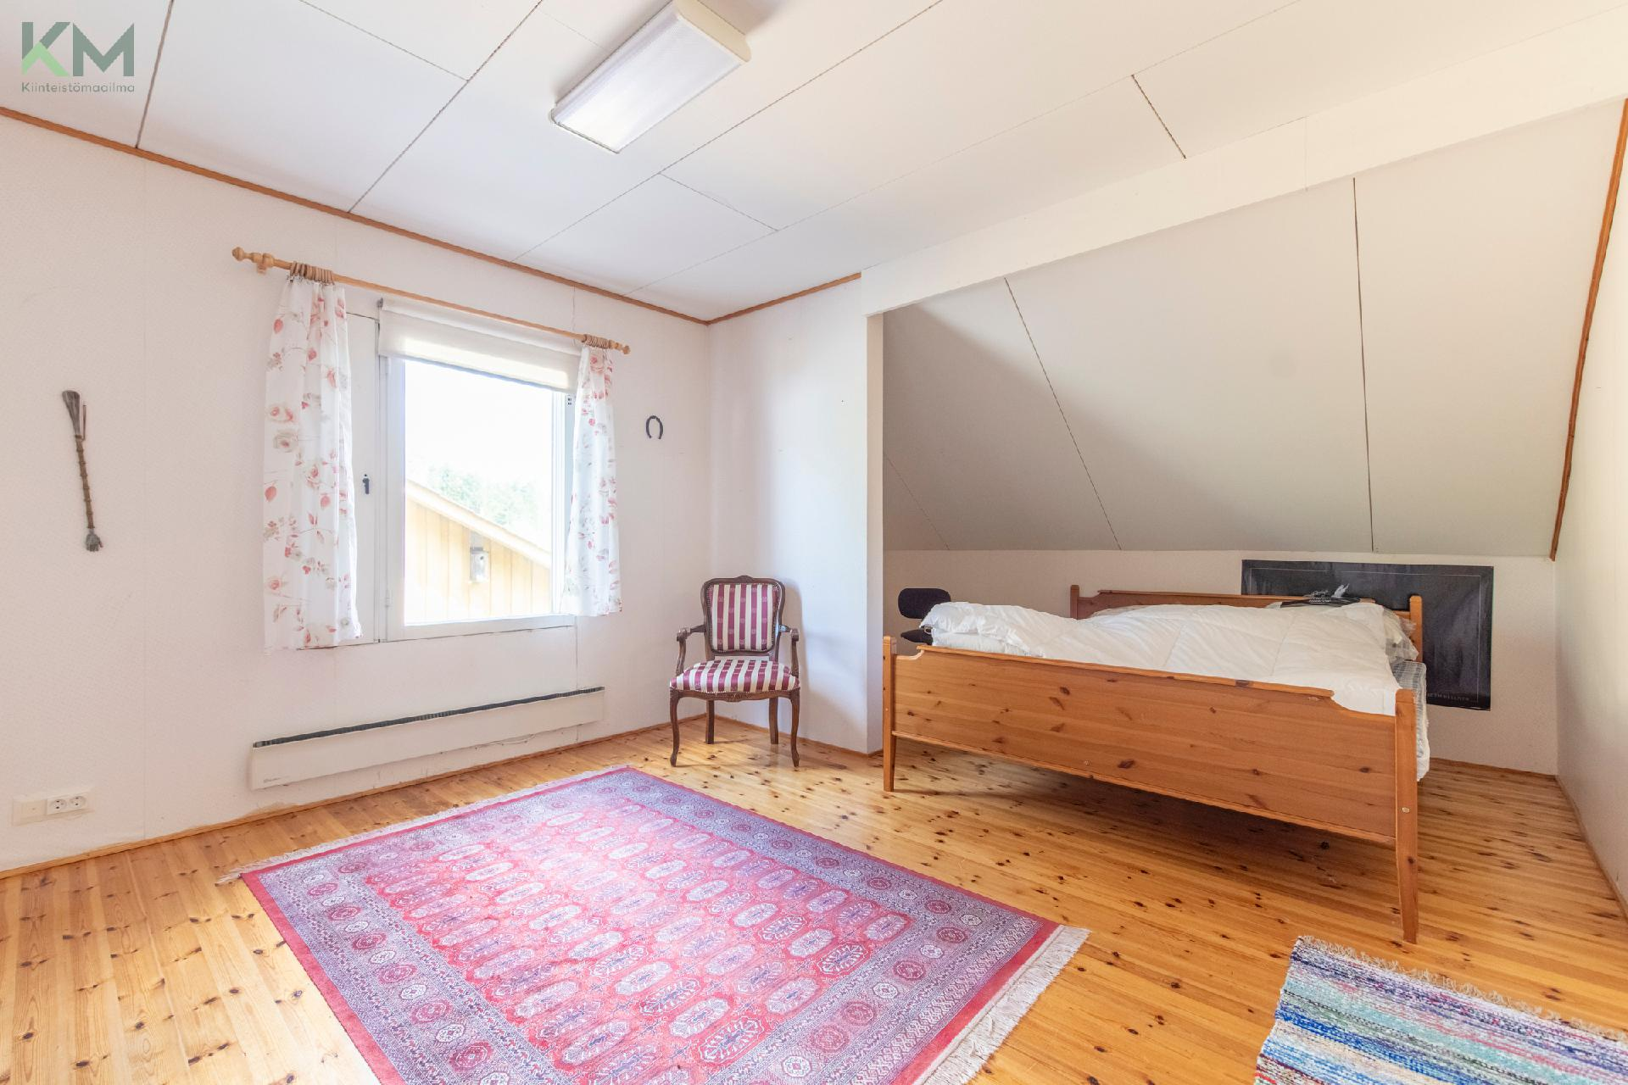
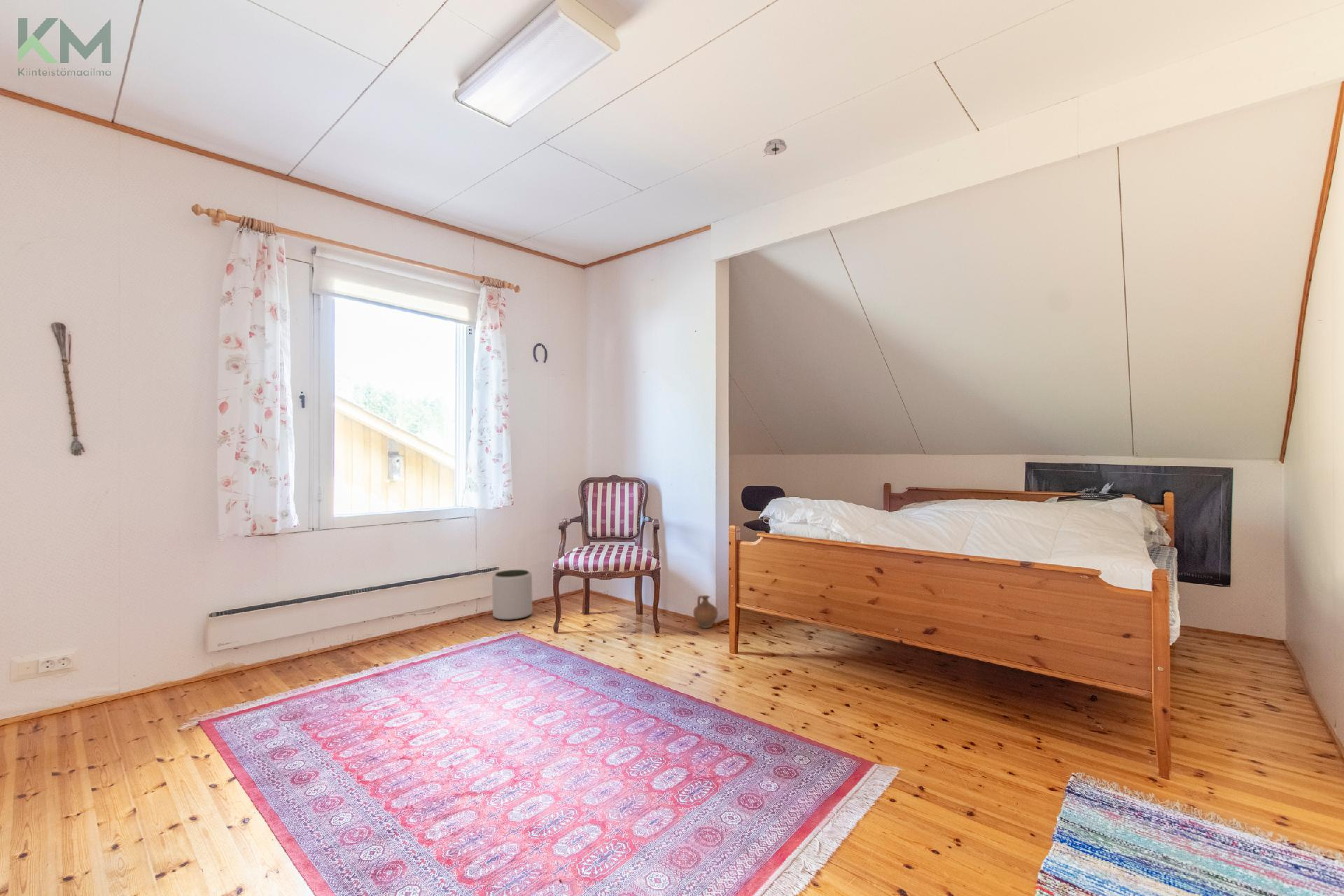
+ smoke detector (774, 147)
+ plant pot (512, 594)
+ ceramic jug (705, 611)
